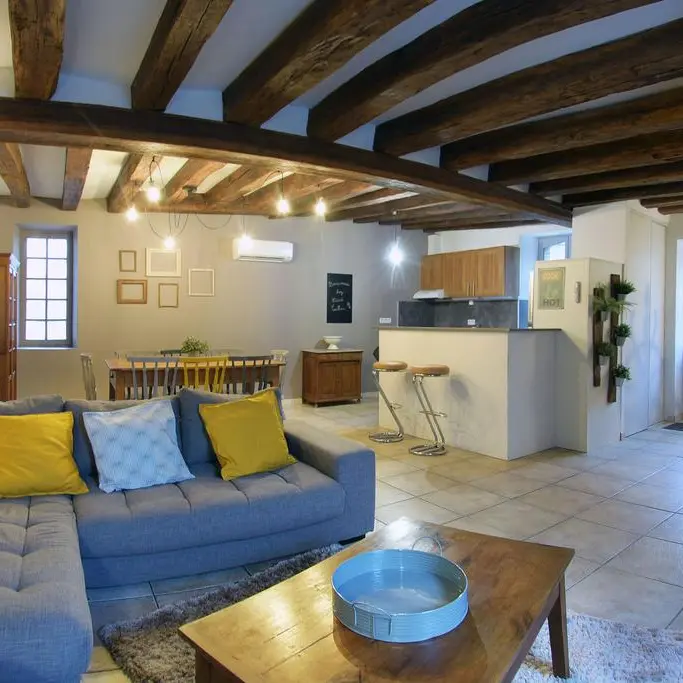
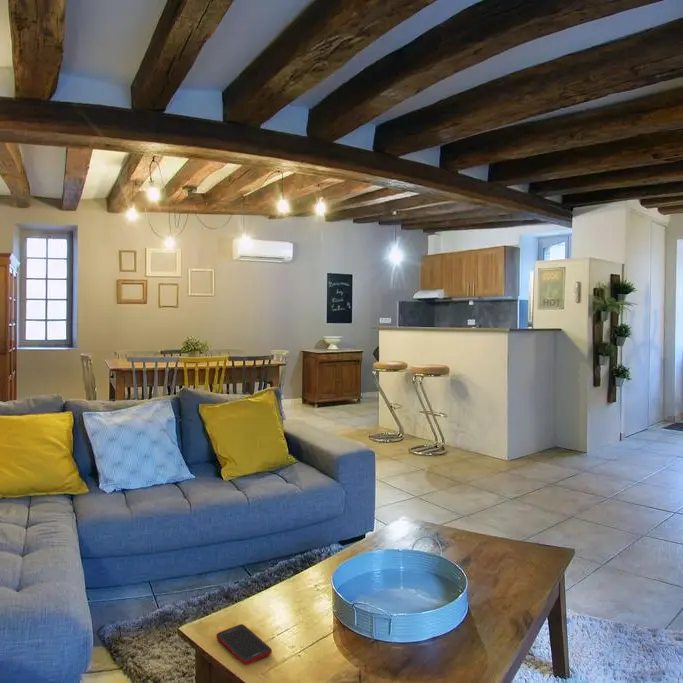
+ cell phone (243, 643)
